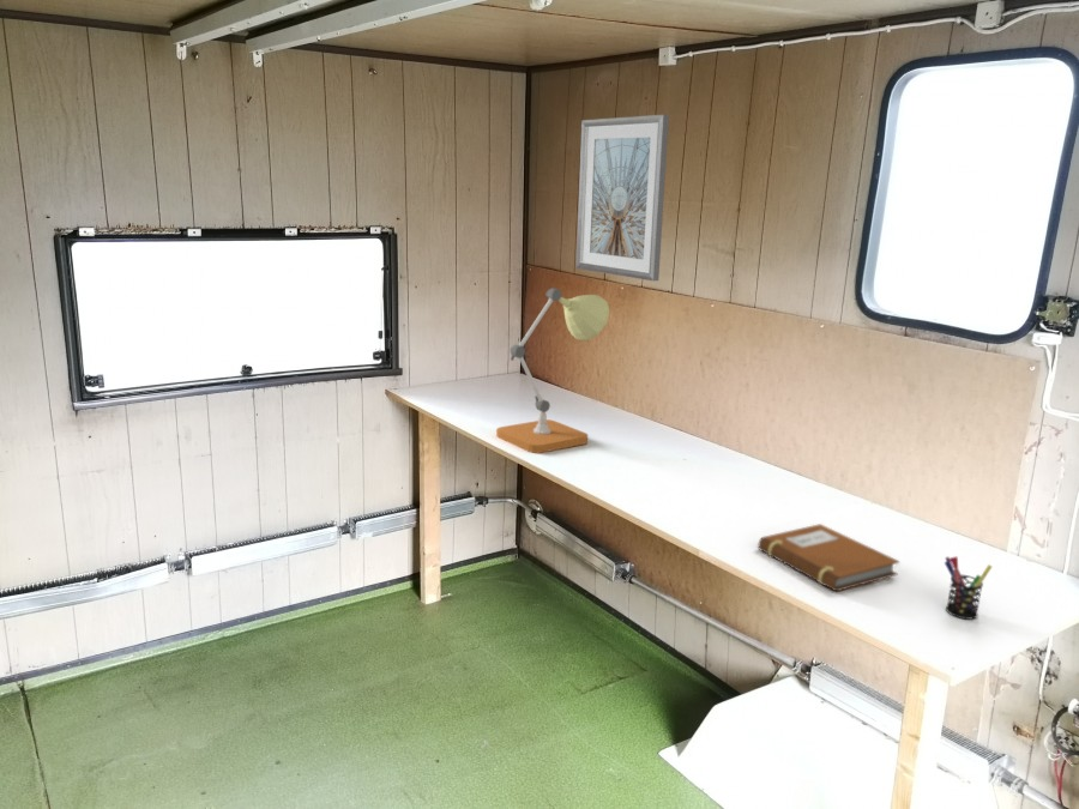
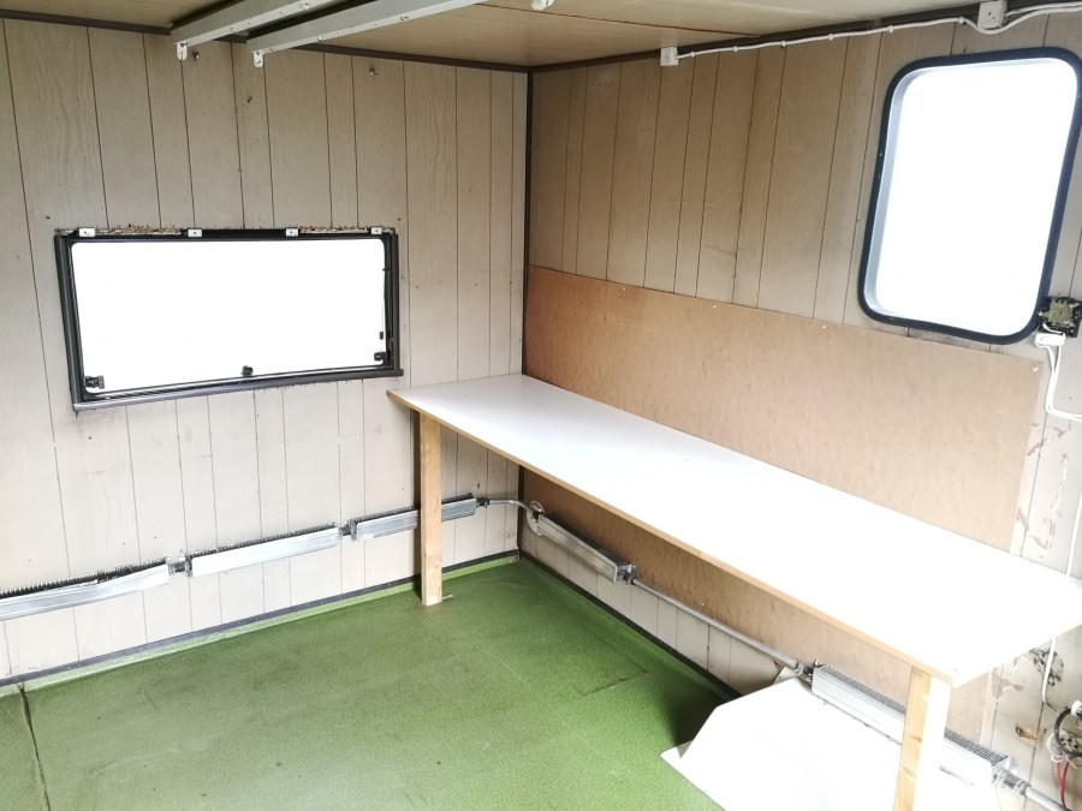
- picture frame (619, 197)
- desk lamp (531, 376)
- pen holder (965, 586)
- notebook (824, 554)
